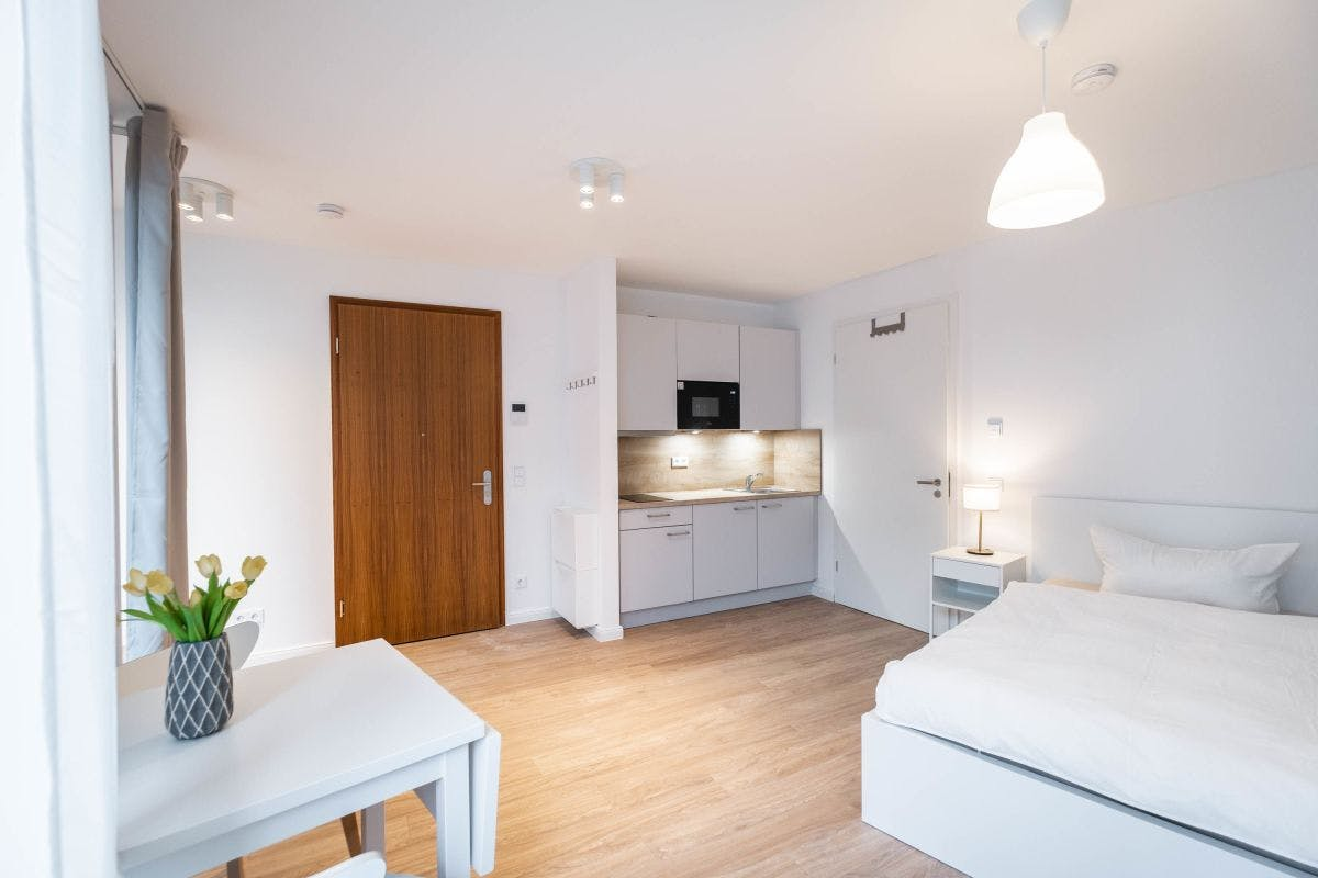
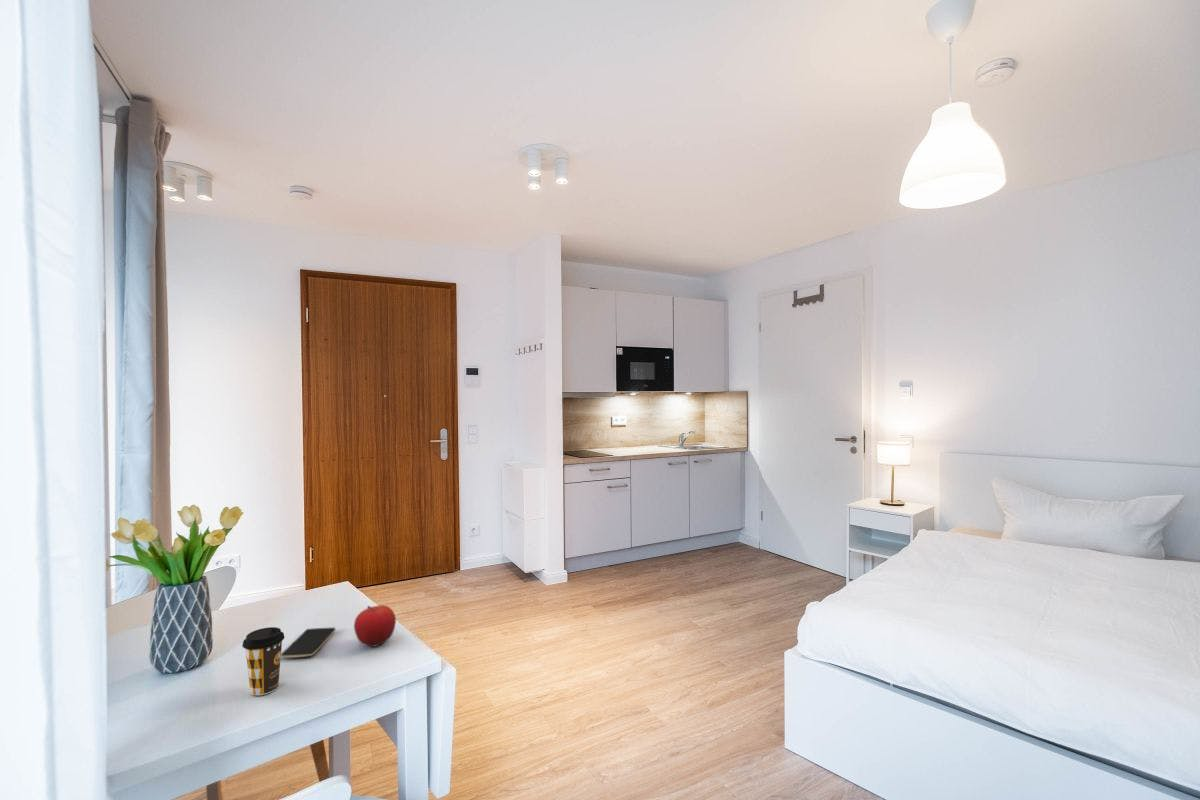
+ smartphone (309, 642)
+ coffee cup (264, 661)
+ fruit (375, 624)
